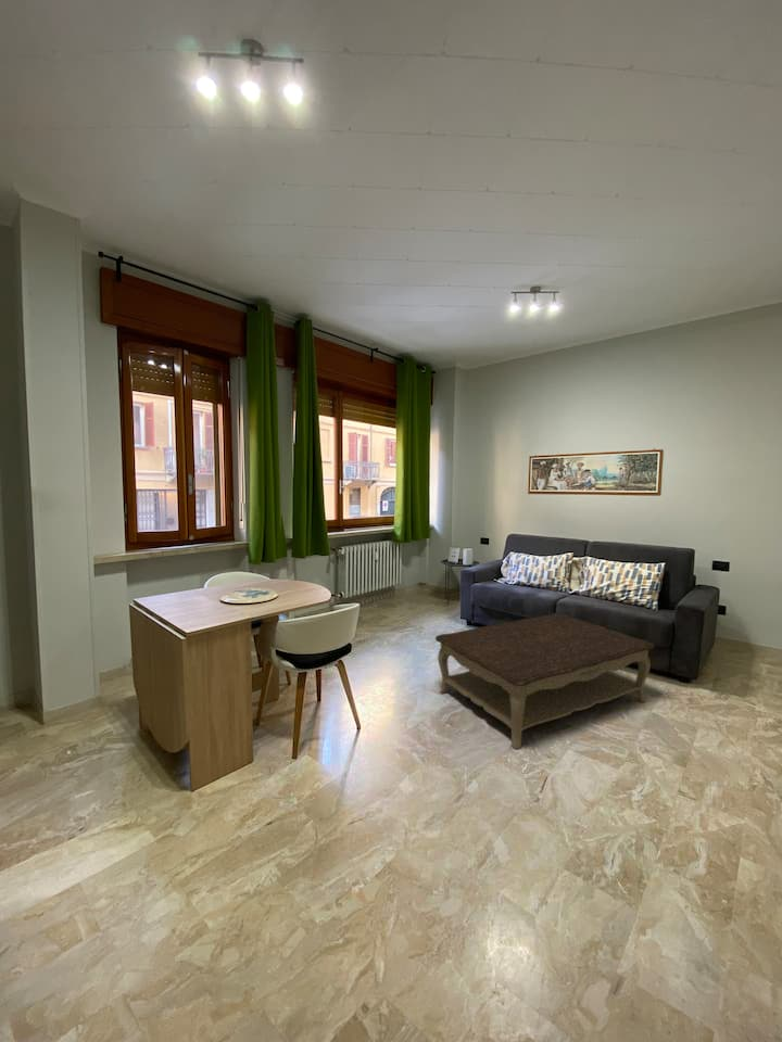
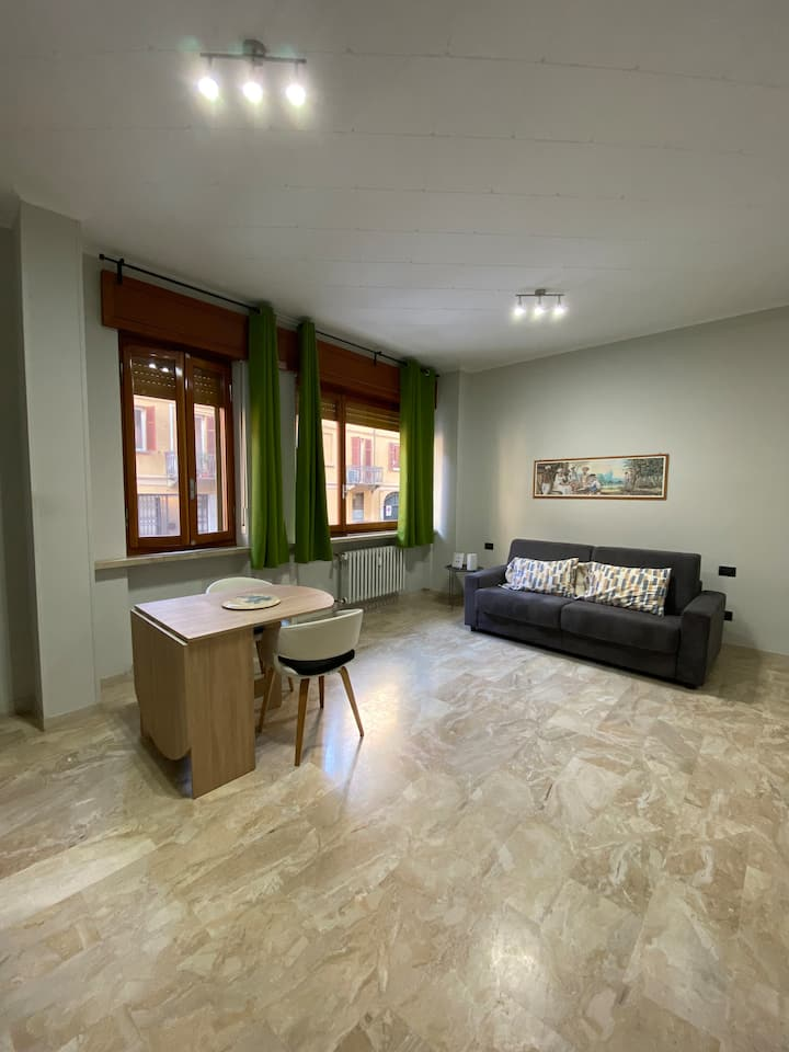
- coffee table (541, 668)
